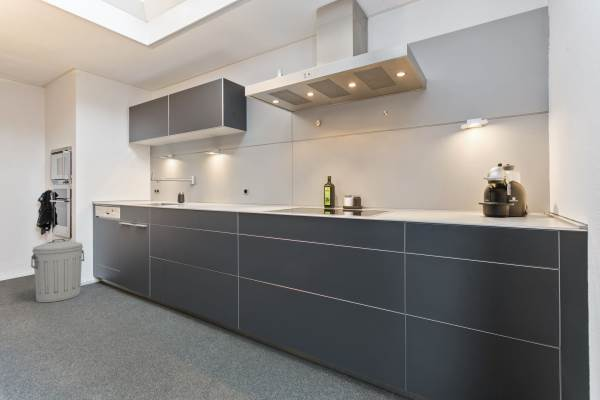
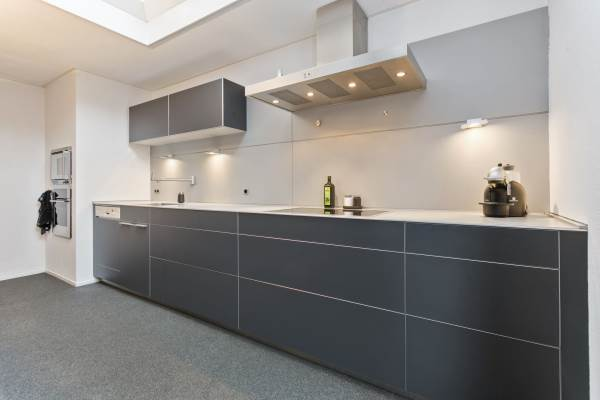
- trash can (58, 267)
